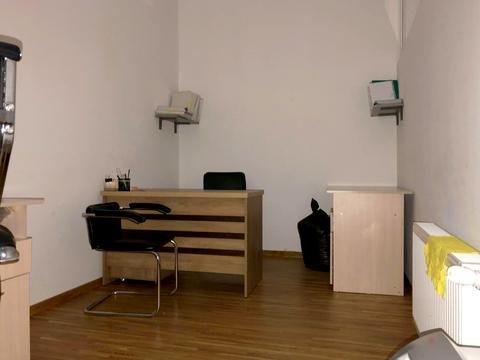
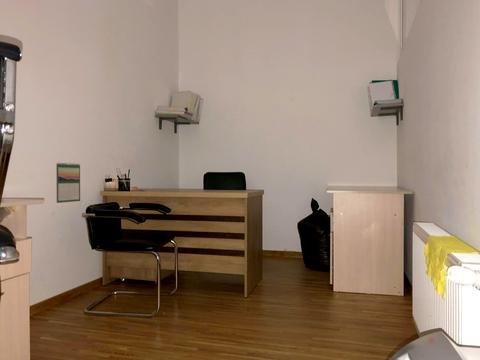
+ calendar (68, 182)
